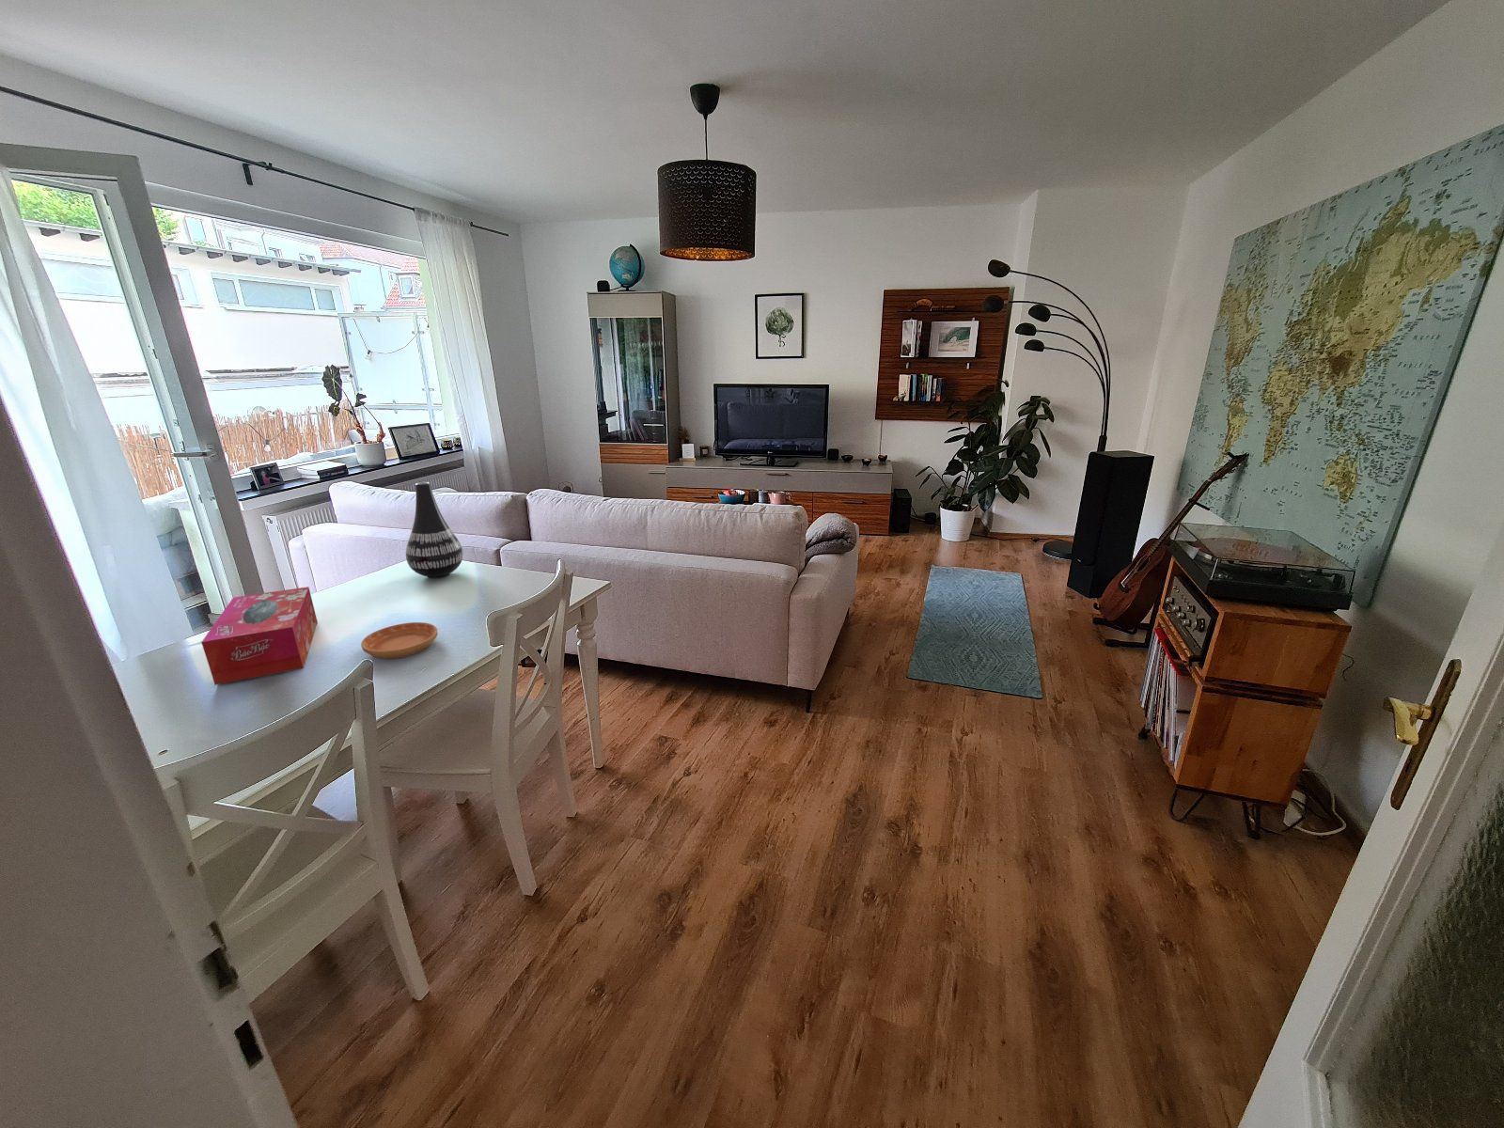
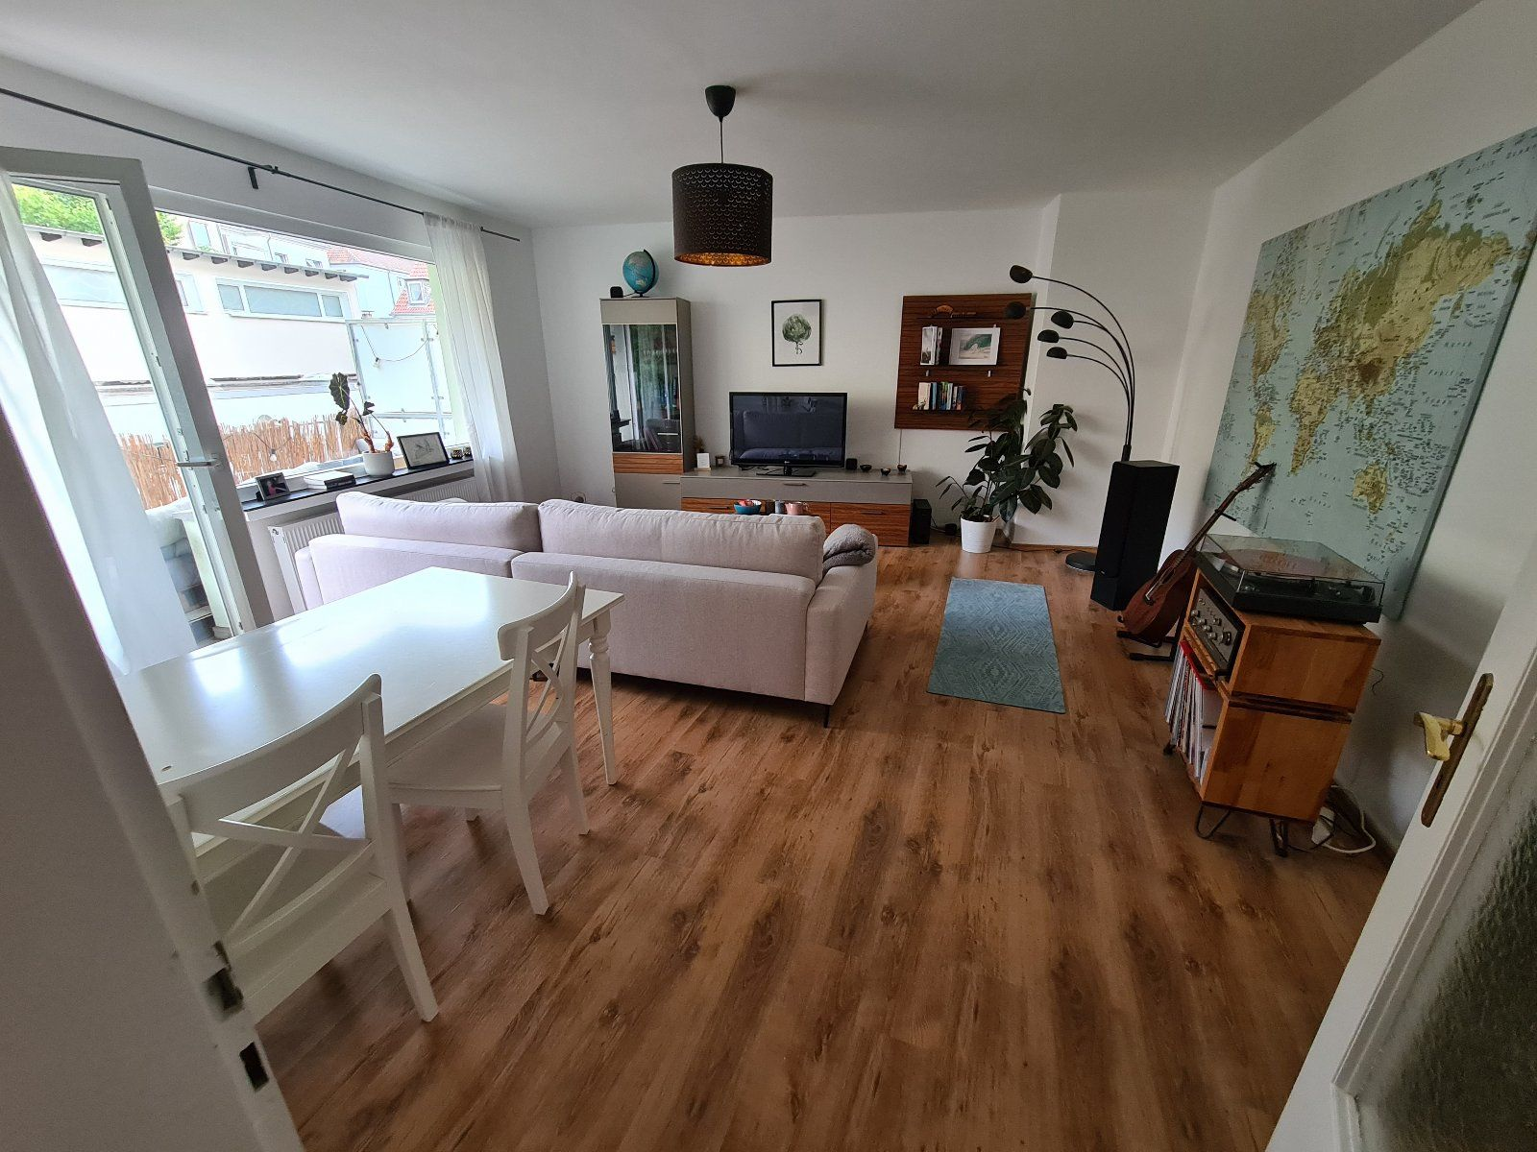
- saucer (400, 641)
- tissue box (266, 630)
- vase (431, 530)
